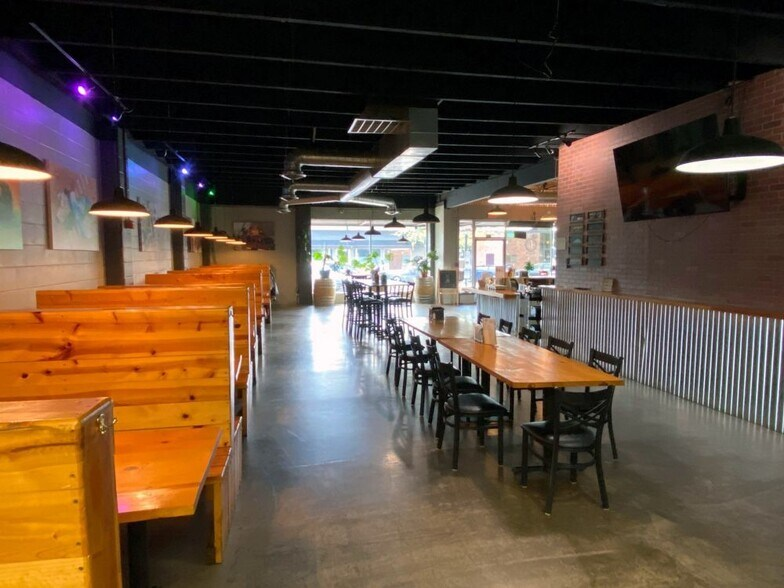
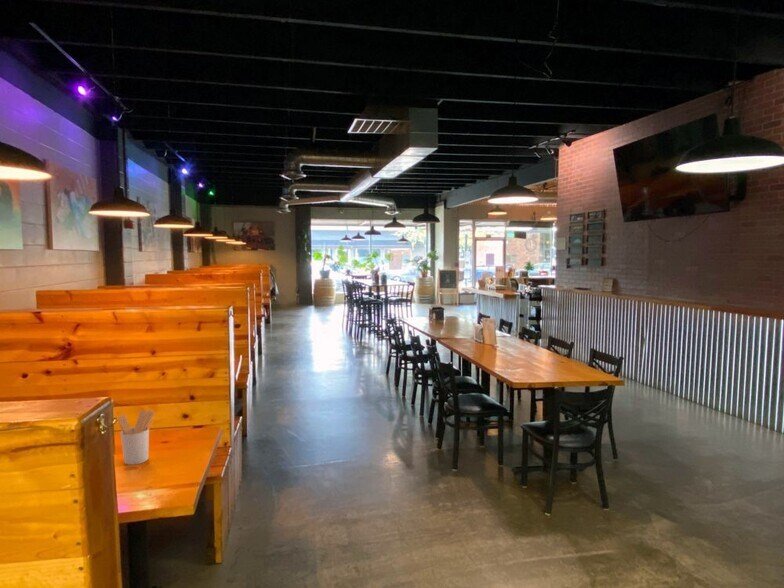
+ utensil holder (139, 435)
